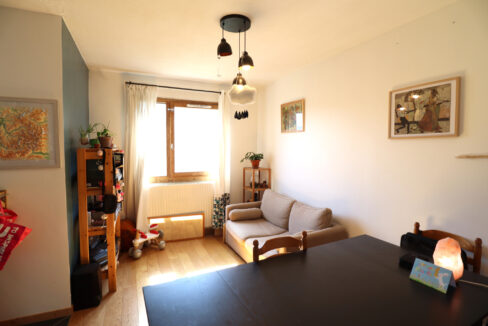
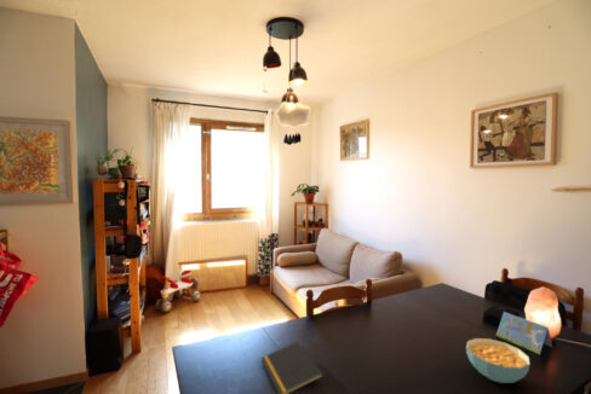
+ cereal bowl (495, 364)
+ notepad (289, 366)
